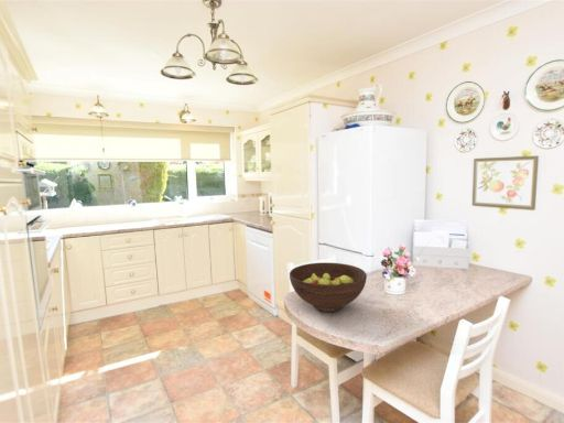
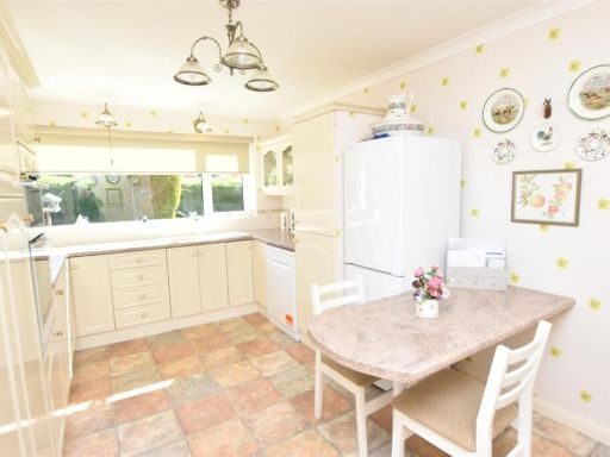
- fruit bowl (327, 289)
